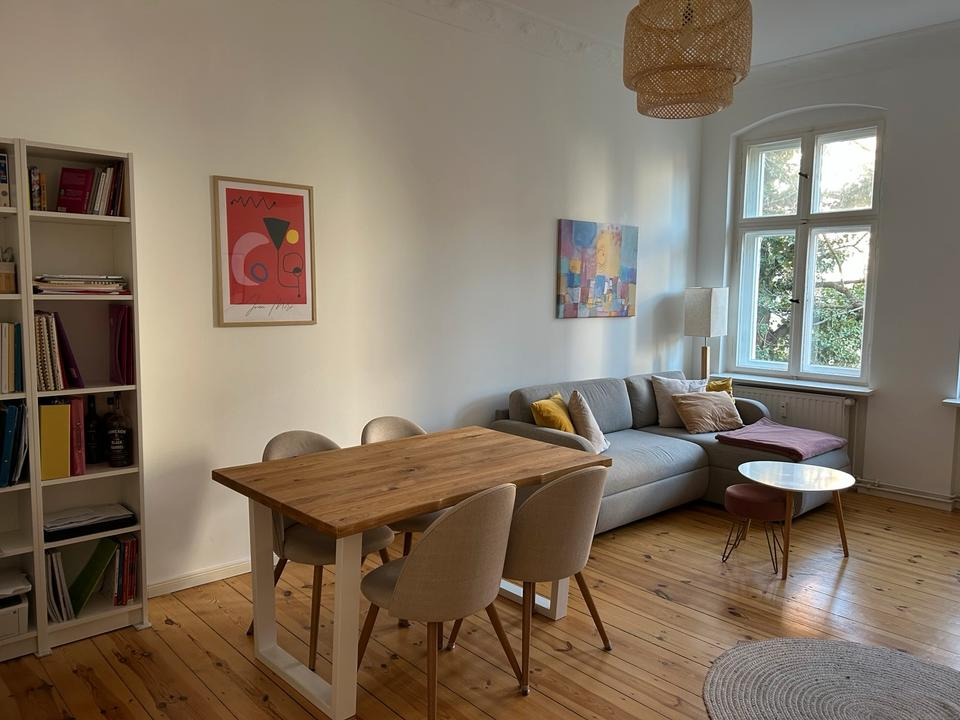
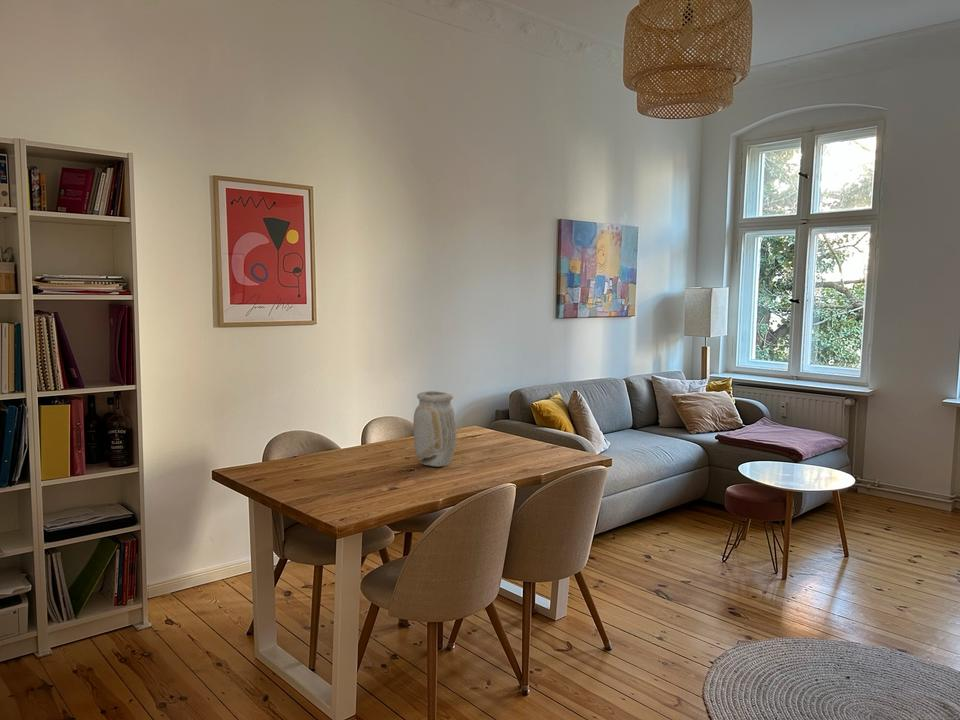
+ vase (434, 428)
